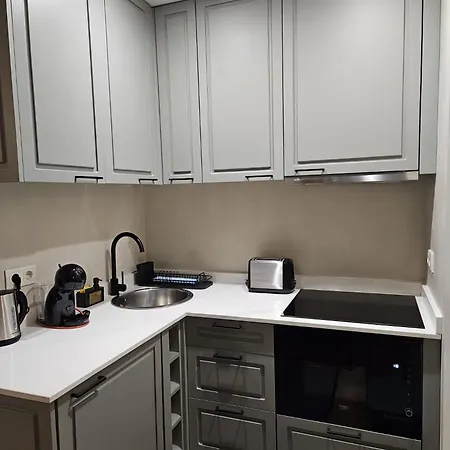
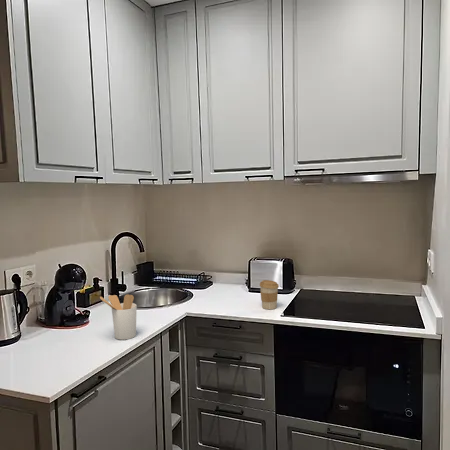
+ coffee cup (269, 294)
+ utensil holder (118, 315)
